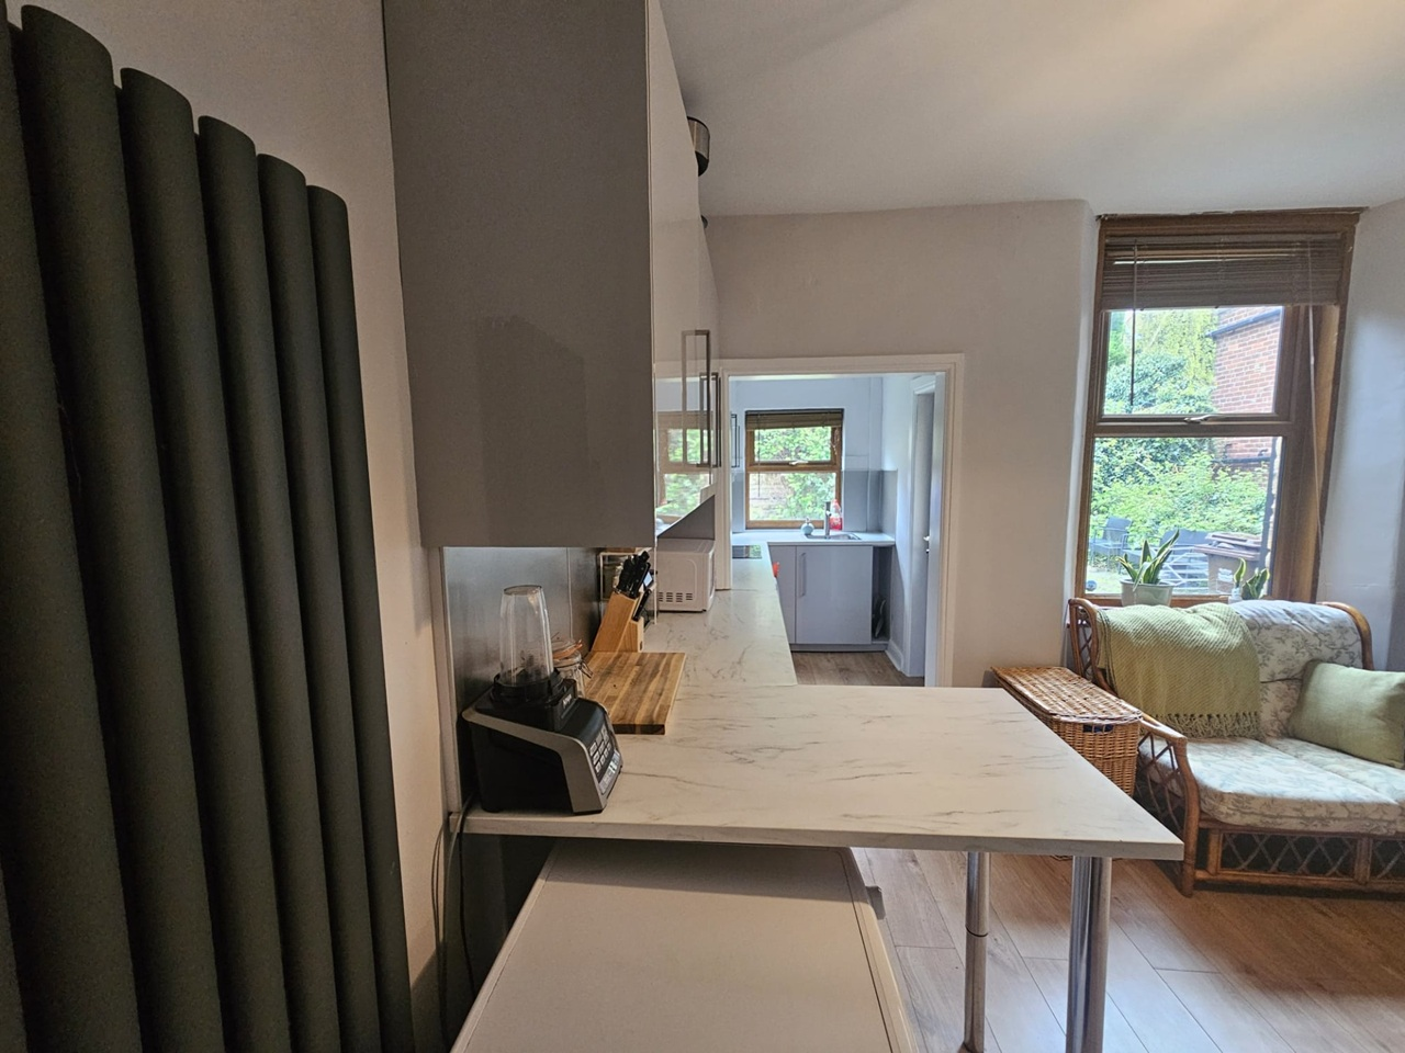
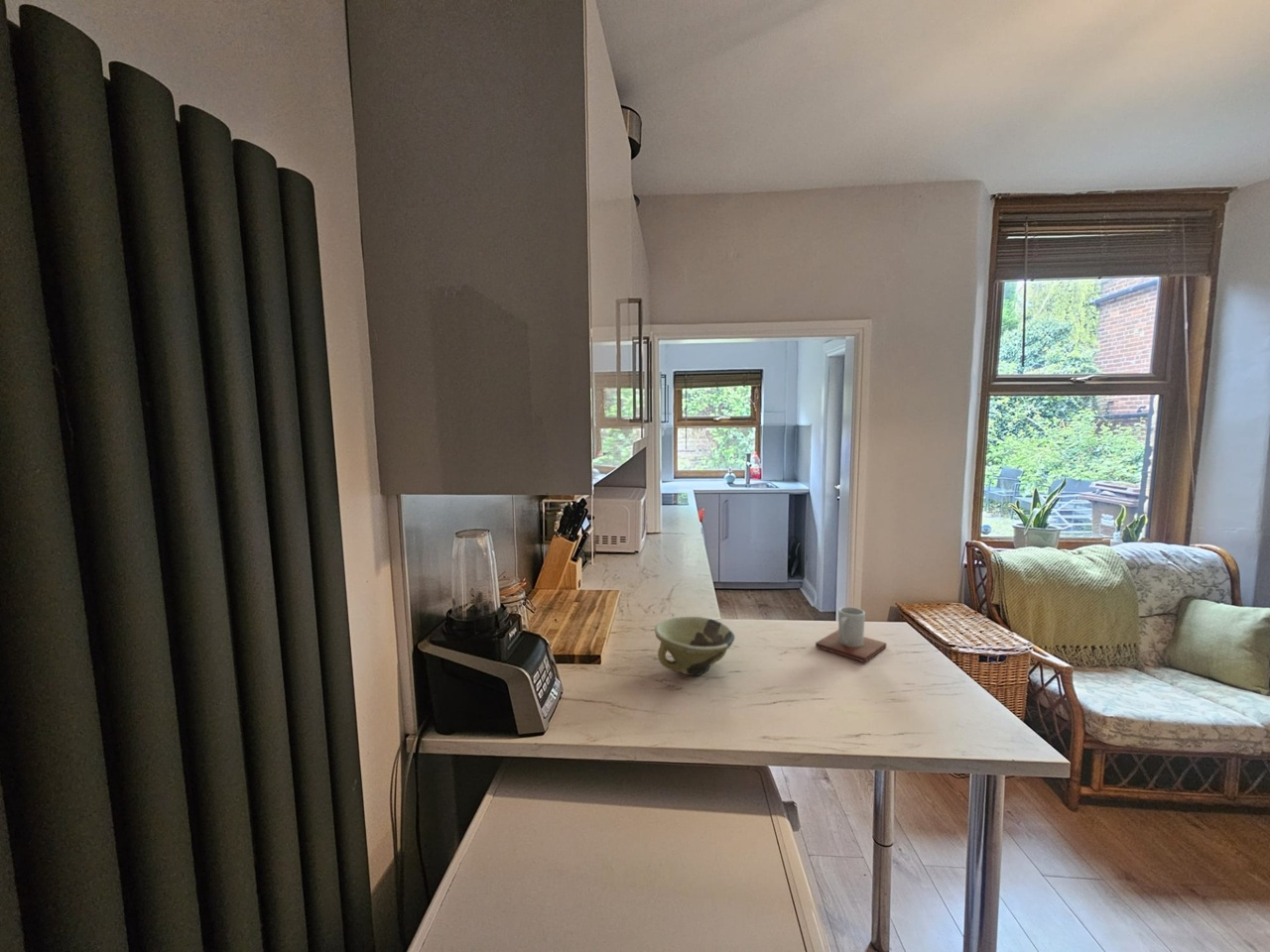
+ bowl (694, 649)
+ mug (850, 629)
